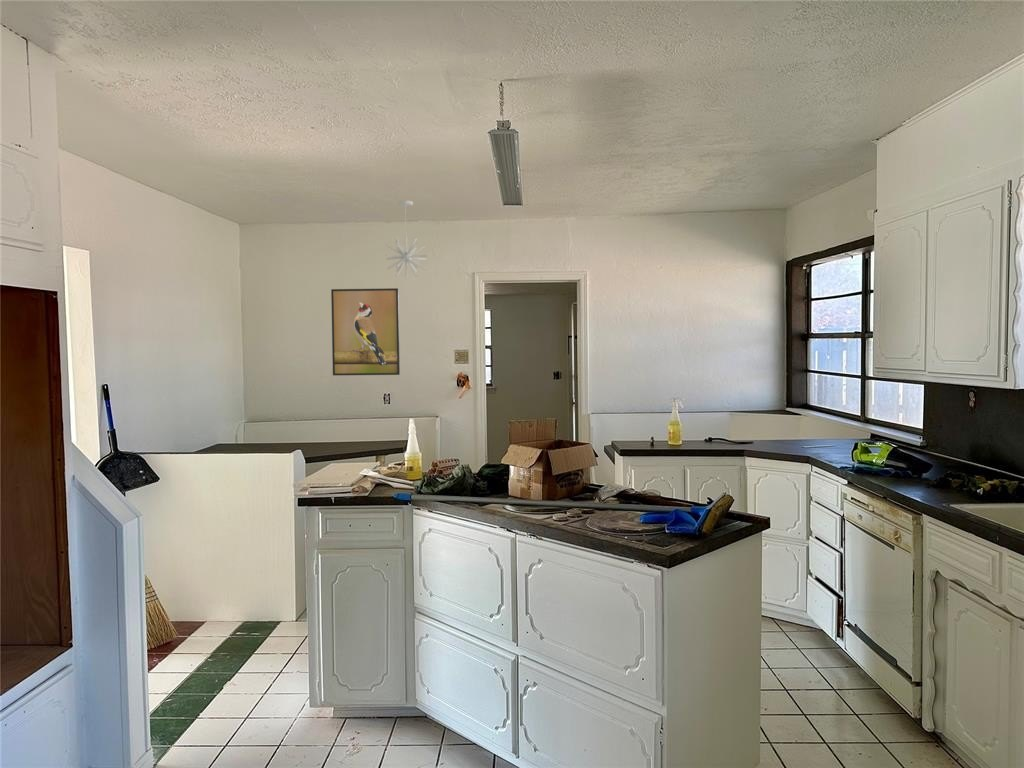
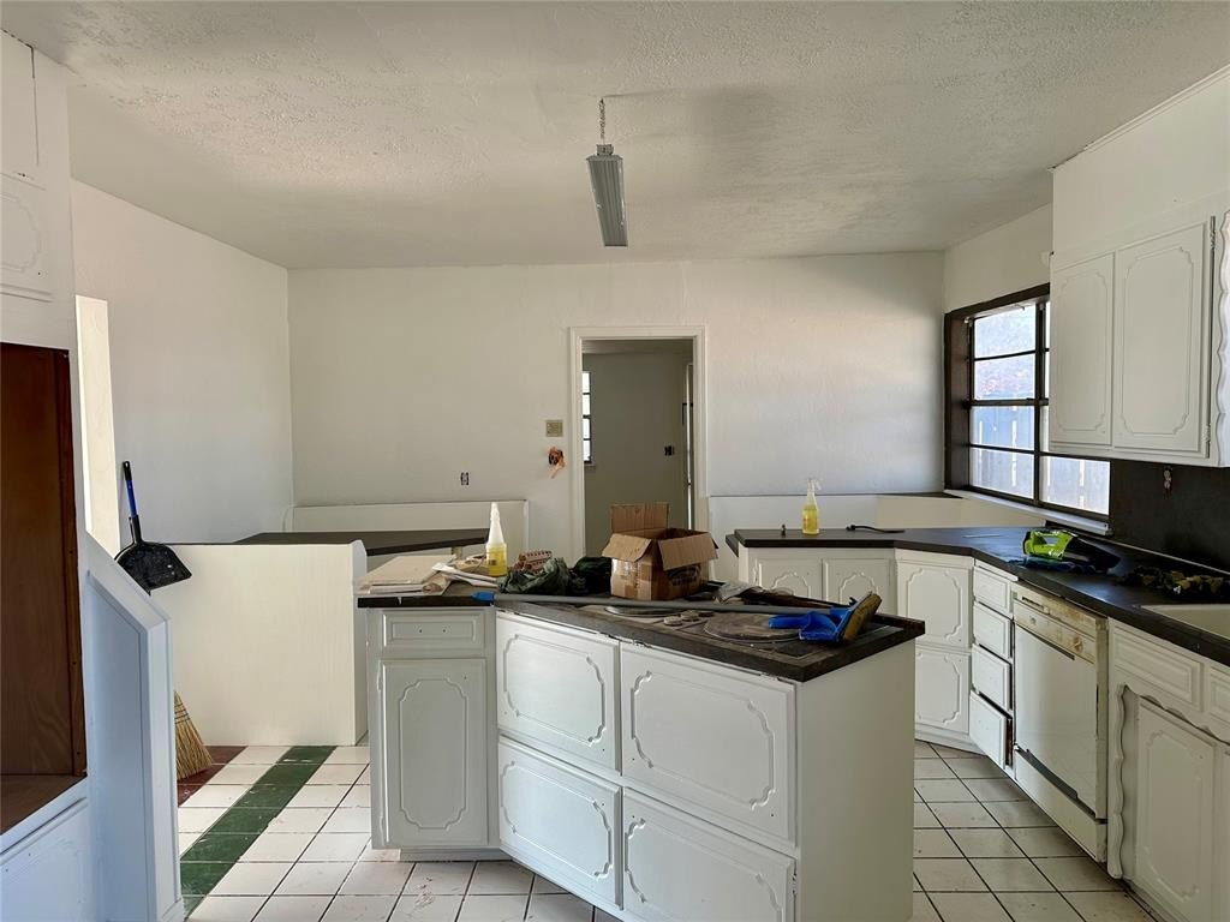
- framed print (365, 332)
- pendant light (406, 239)
